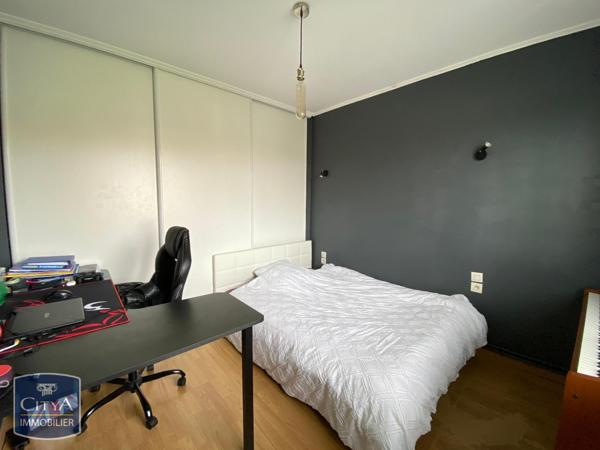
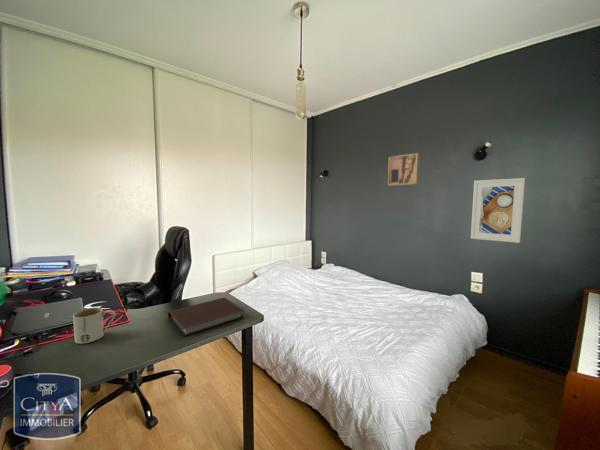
+ mug (95, 323)
+ notebook (206, 313)
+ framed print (496, 210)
+ wall art (402, 170)
